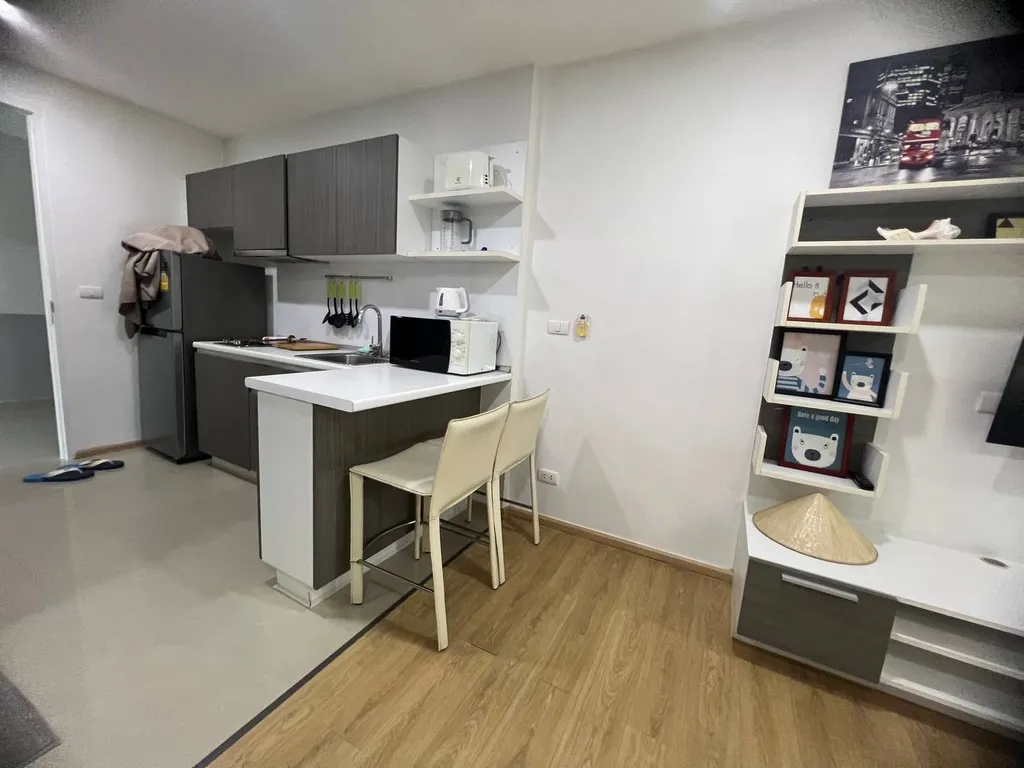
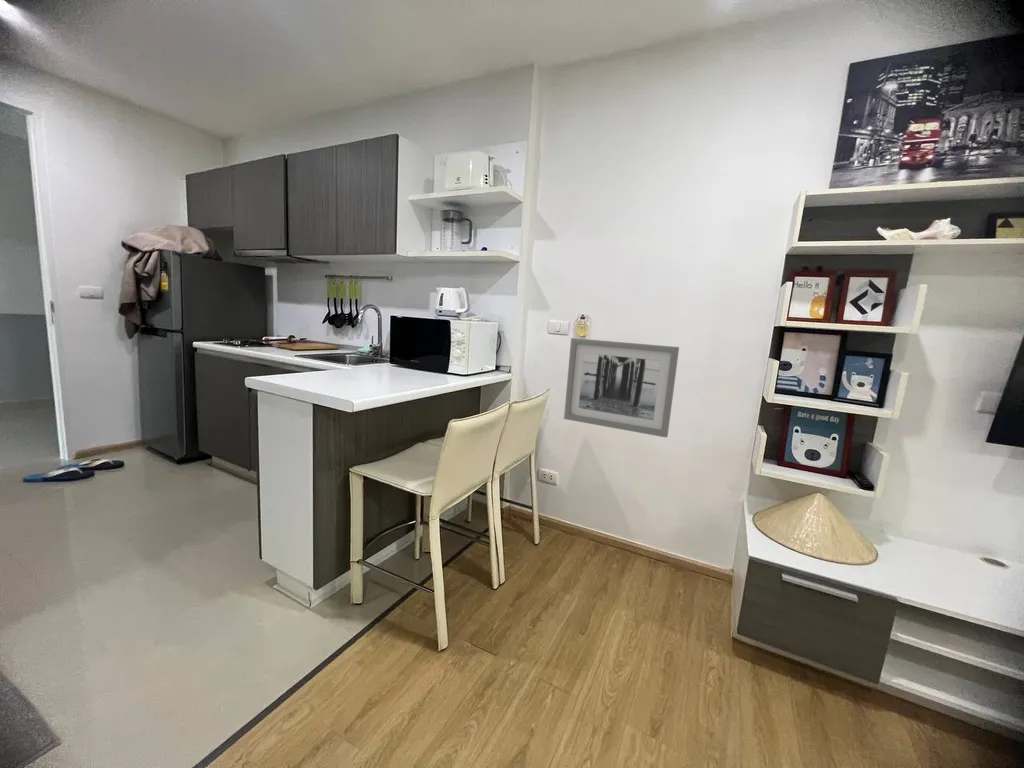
+ wall art (617, 385)
